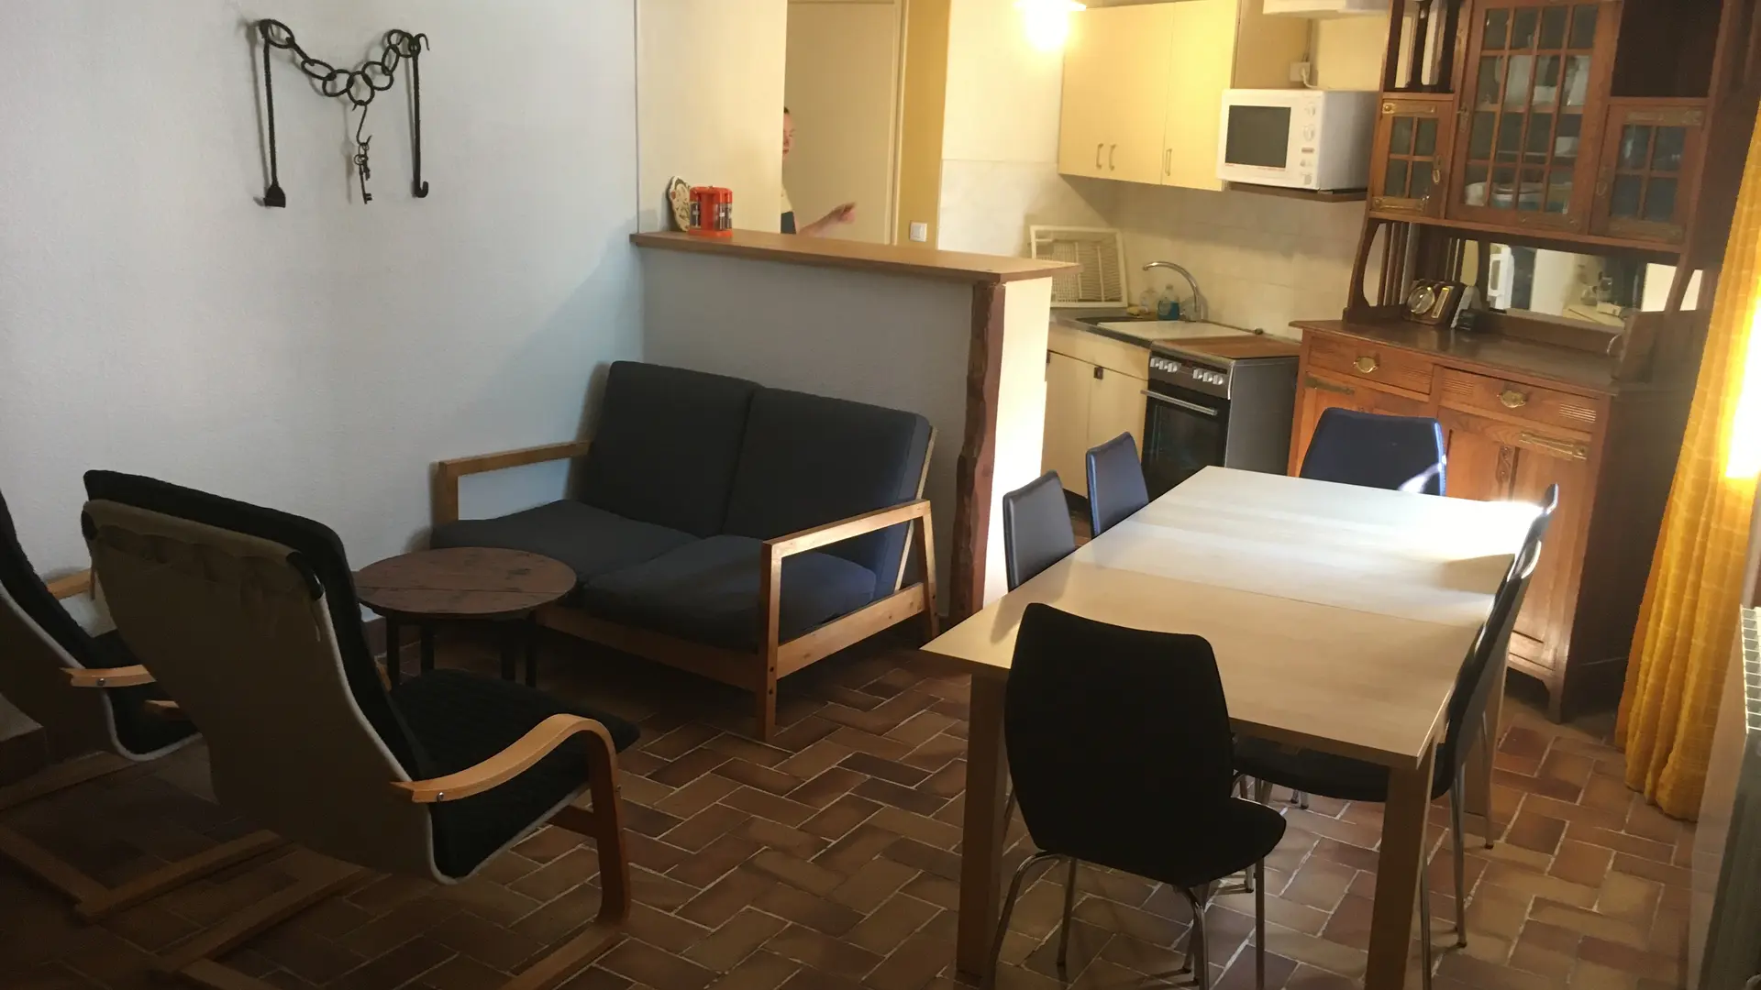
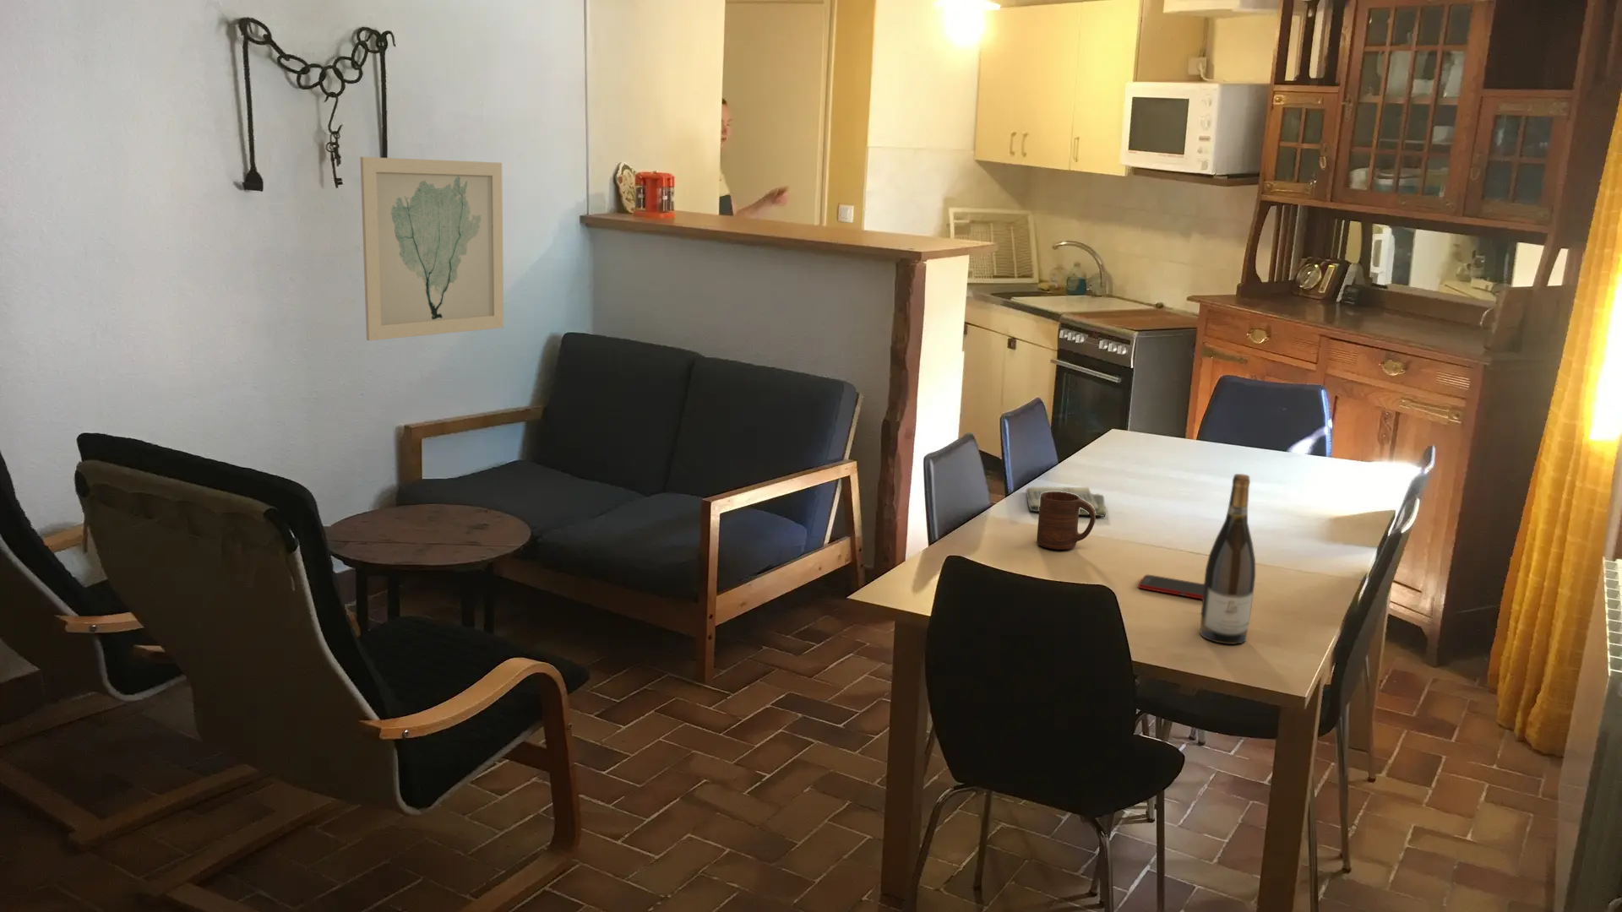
+ cell phone (1178, 587)
+ wine bottle (1232, 557)
+ wall art (437, 247)
+ cup (1065, 521)
+ dish towel (1067, 492)
